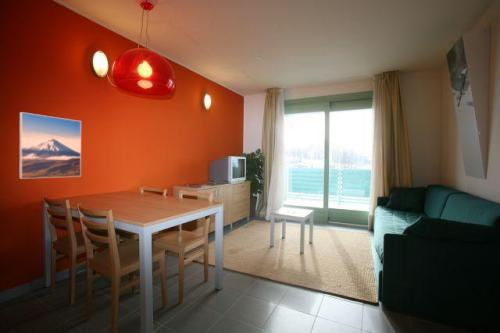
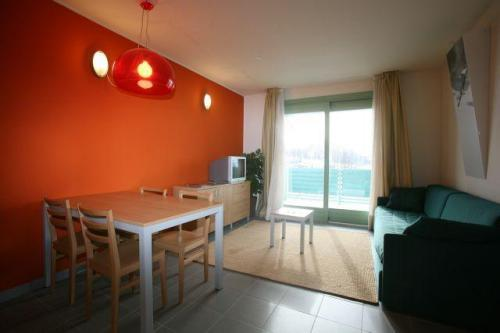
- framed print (53, 147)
